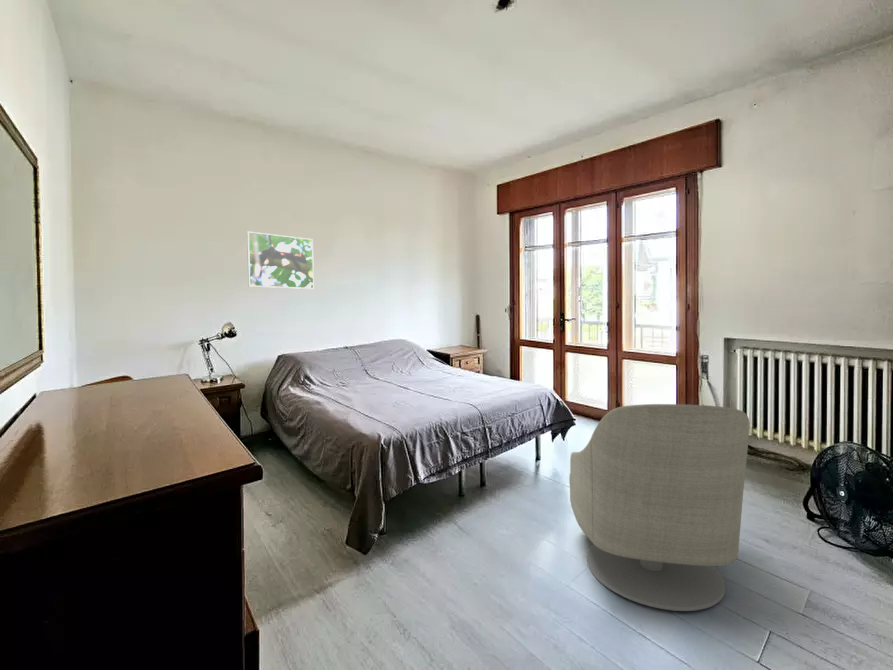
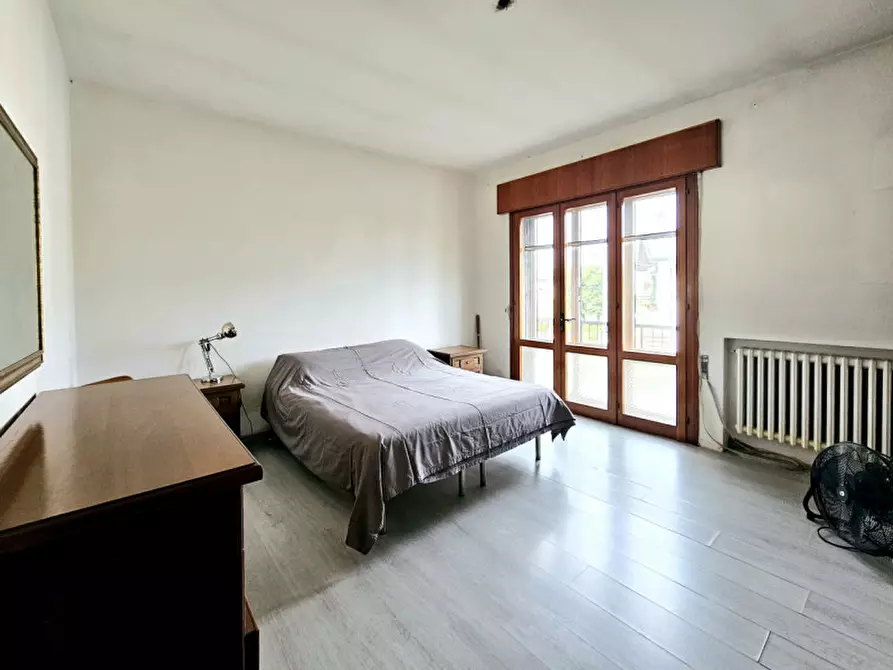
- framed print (282, 261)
- armchair (654, 482)
